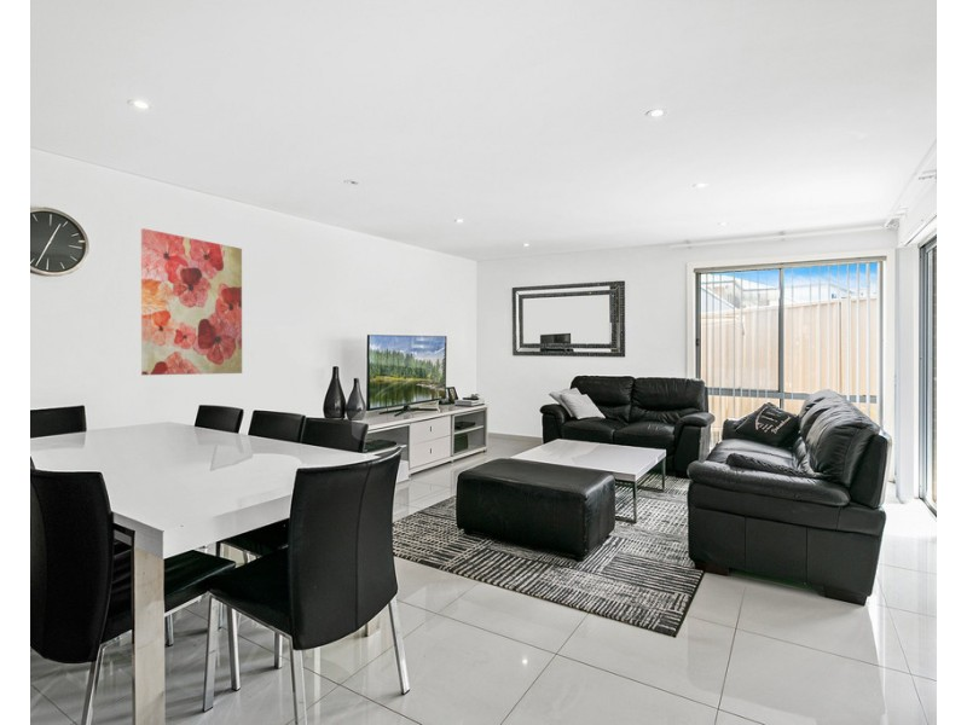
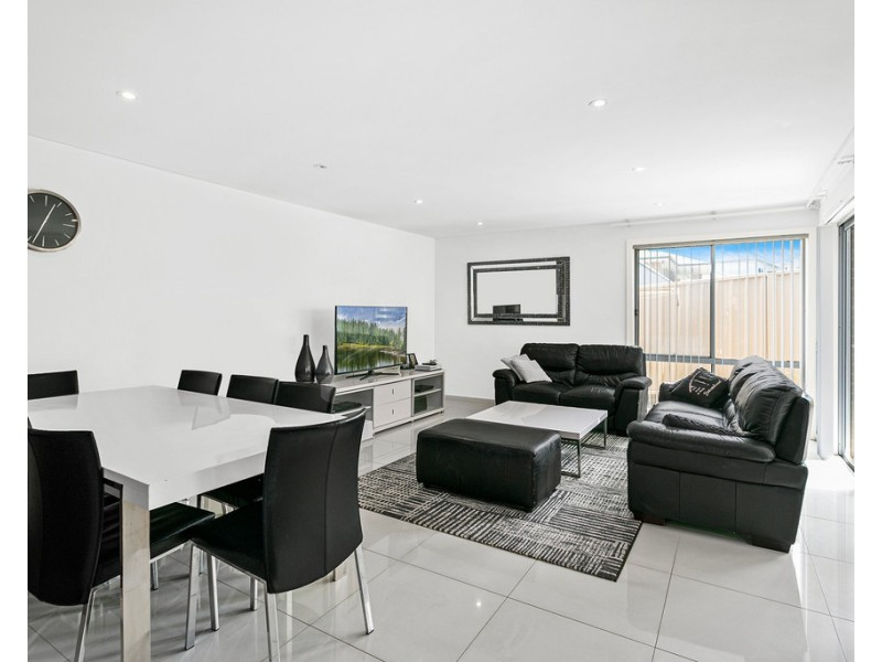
- wall art (195, 306)
